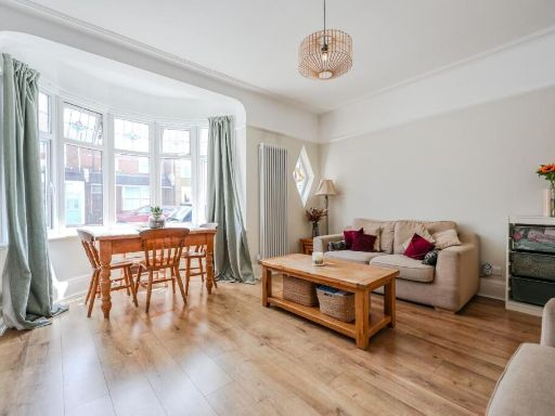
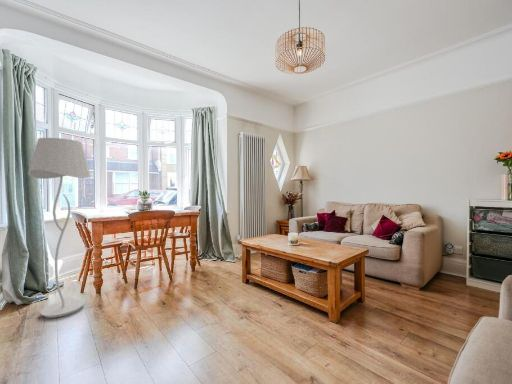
+ floor lamp (63, 227)
